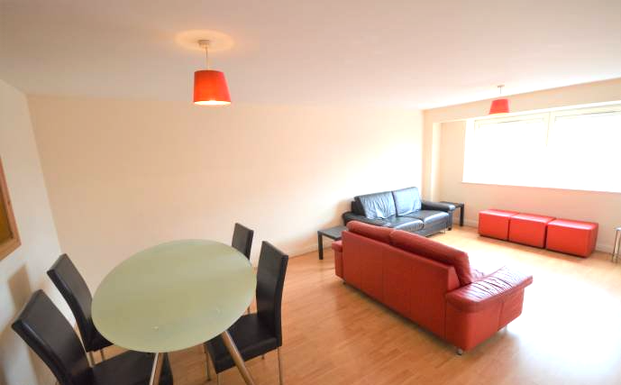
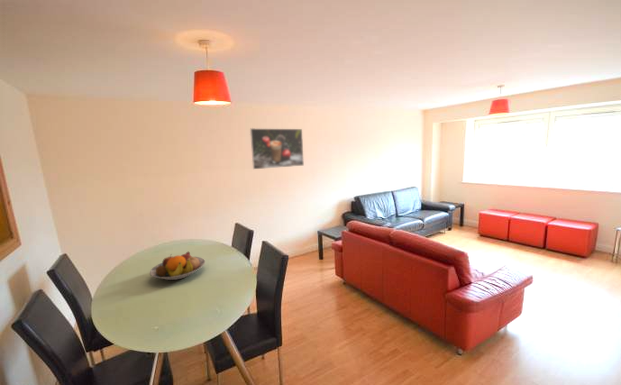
+ fruit bowl (178, 264)
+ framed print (278, 148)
